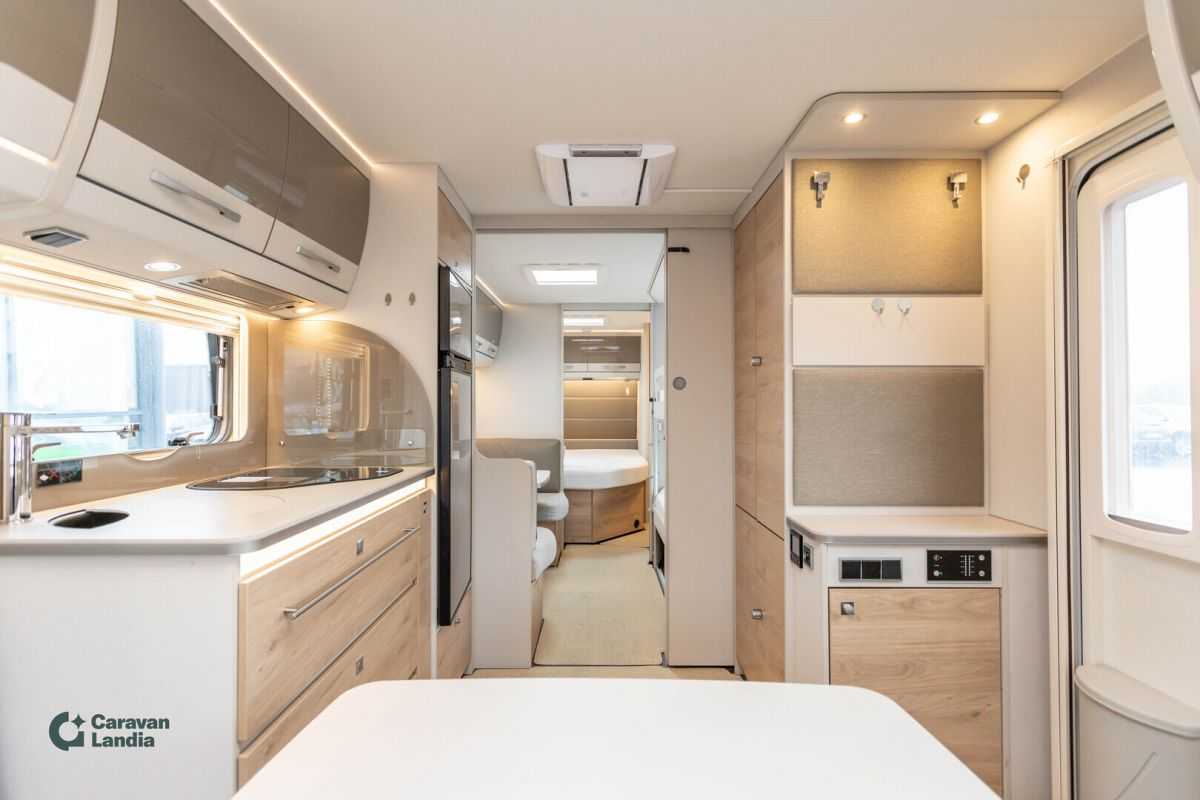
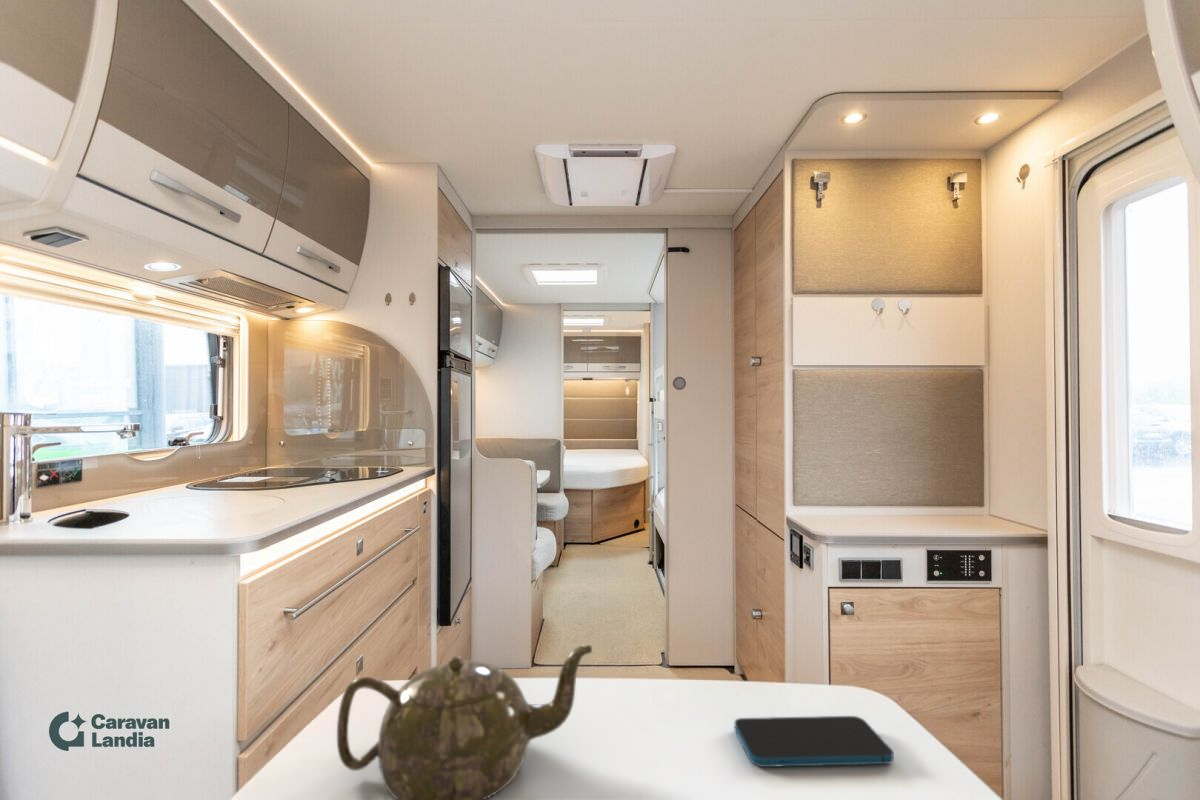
+ smartphone (810, 739)
+ teapot (469, 709)
